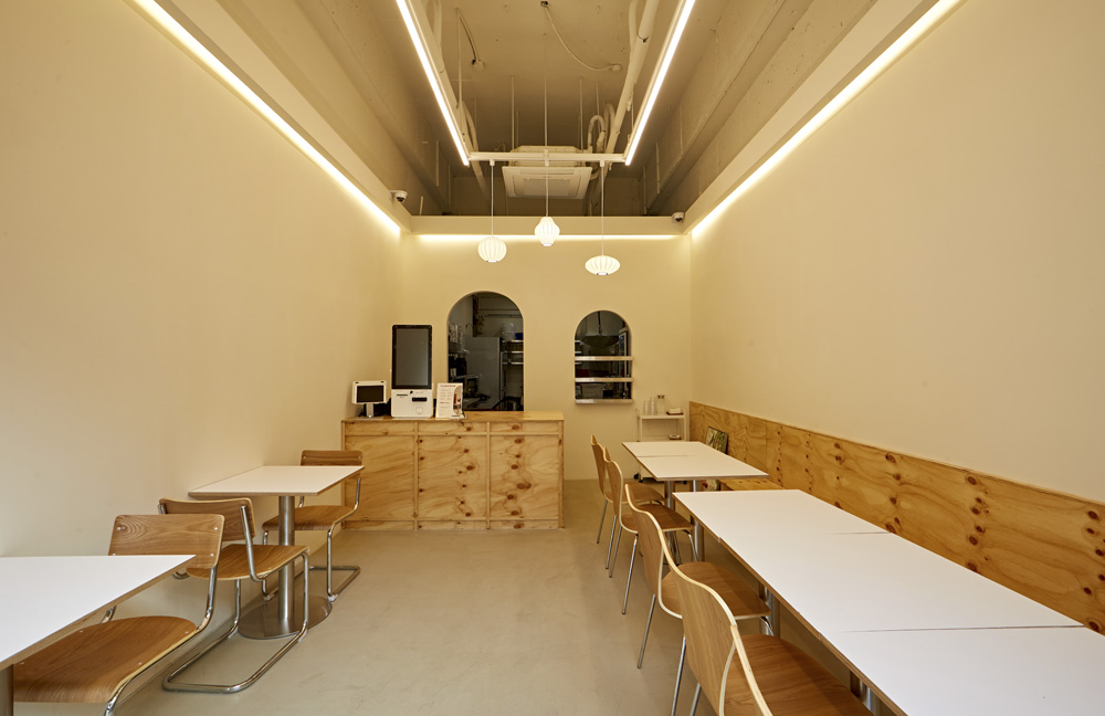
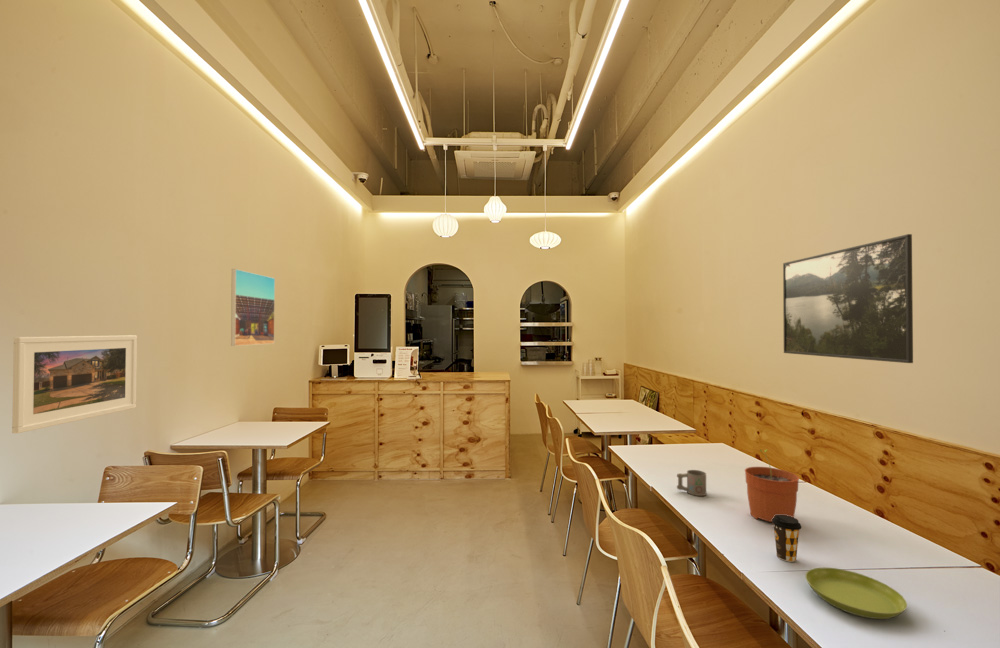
+ saucer (853, 593)
+ mug (691, 482)
+ coffee cup (786, 538)
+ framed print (83, 377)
+ plant pot (771, 484)
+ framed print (836, 304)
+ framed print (254, 309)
